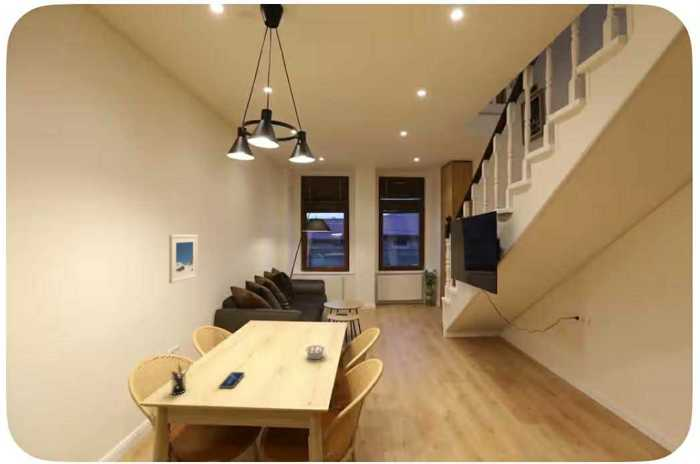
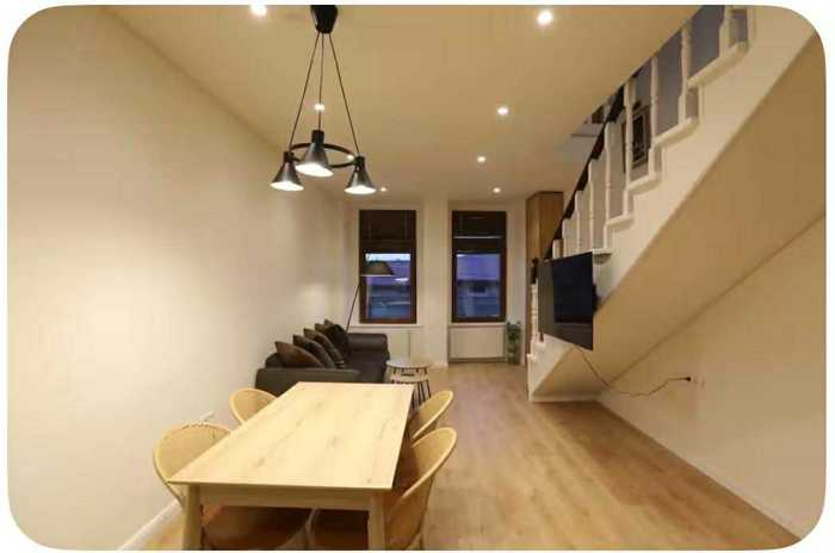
- legume (315, 351)
- pen holder (180, 377)
- smartphone (232, 379)
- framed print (184, 257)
